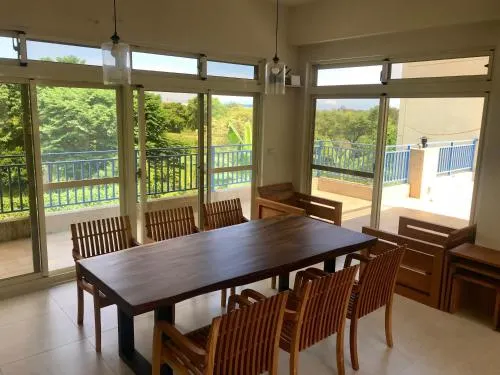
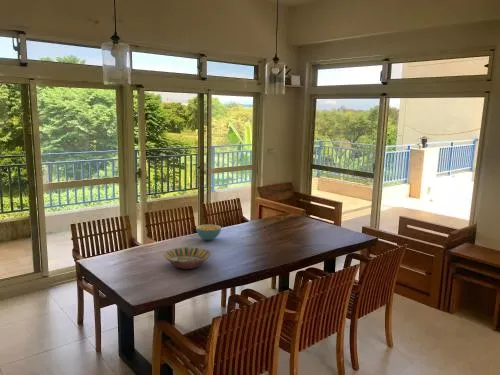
+ serving bowl (187, 259)
+ cereal bowl (208, 233)
